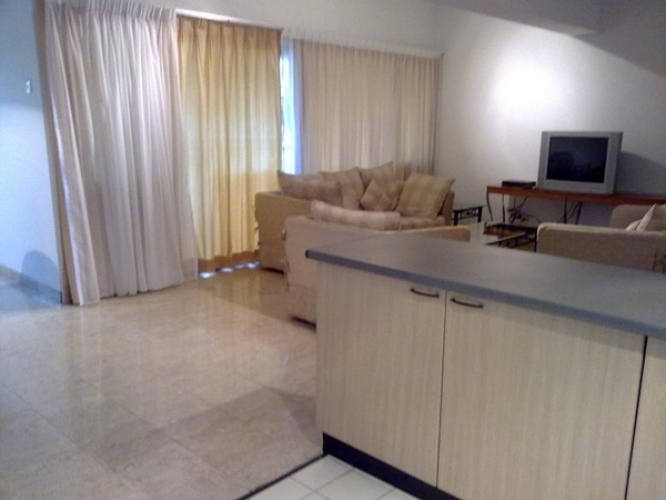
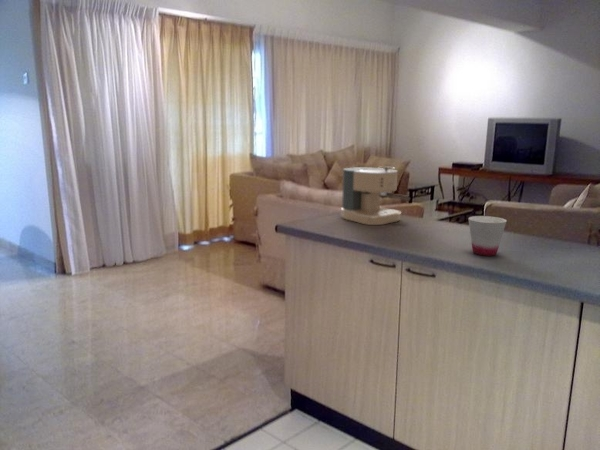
+ coffee maker (376, 193)
+ cup (485, 236)
